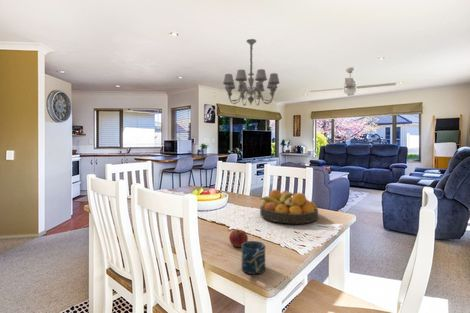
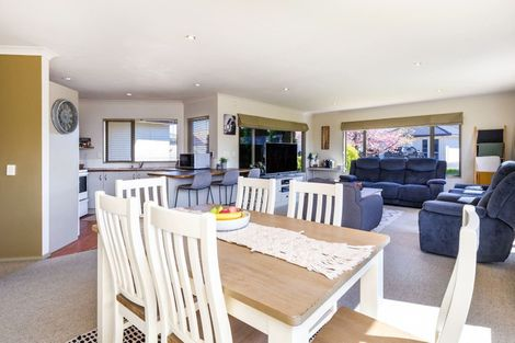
- electric fan (350, 80)
- fruit bowl (288, 203)
- cup (251, 258)
- apple (238, 236)
- chandelier (251, 73)
